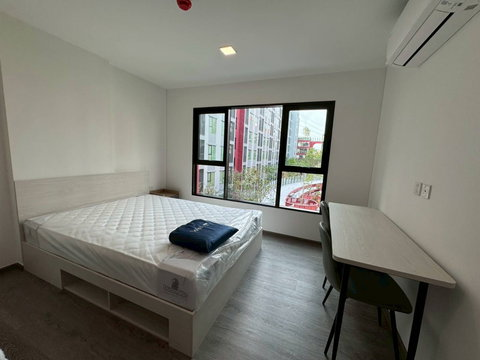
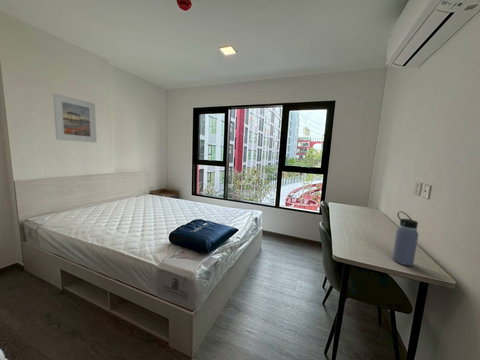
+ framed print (76, 120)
+ water bottle (405, 237)
